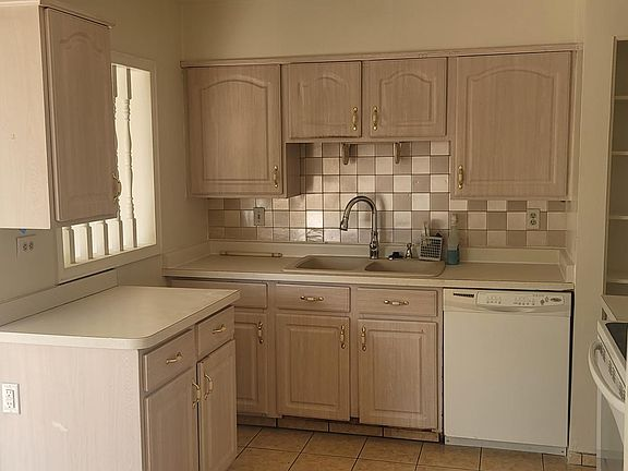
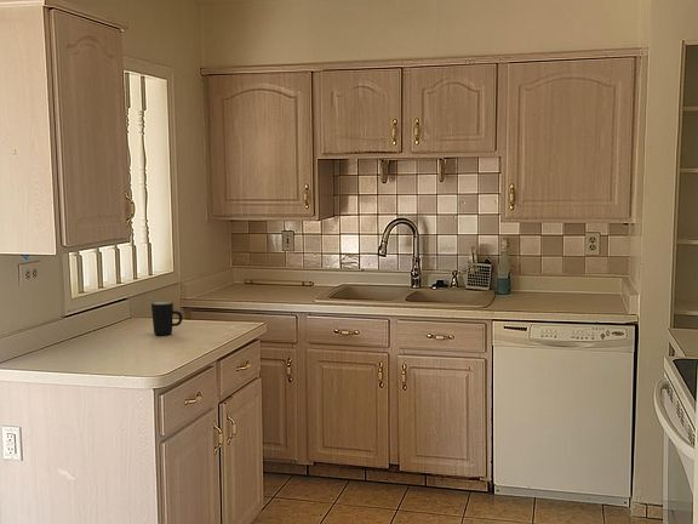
+ mug (167, 318)
